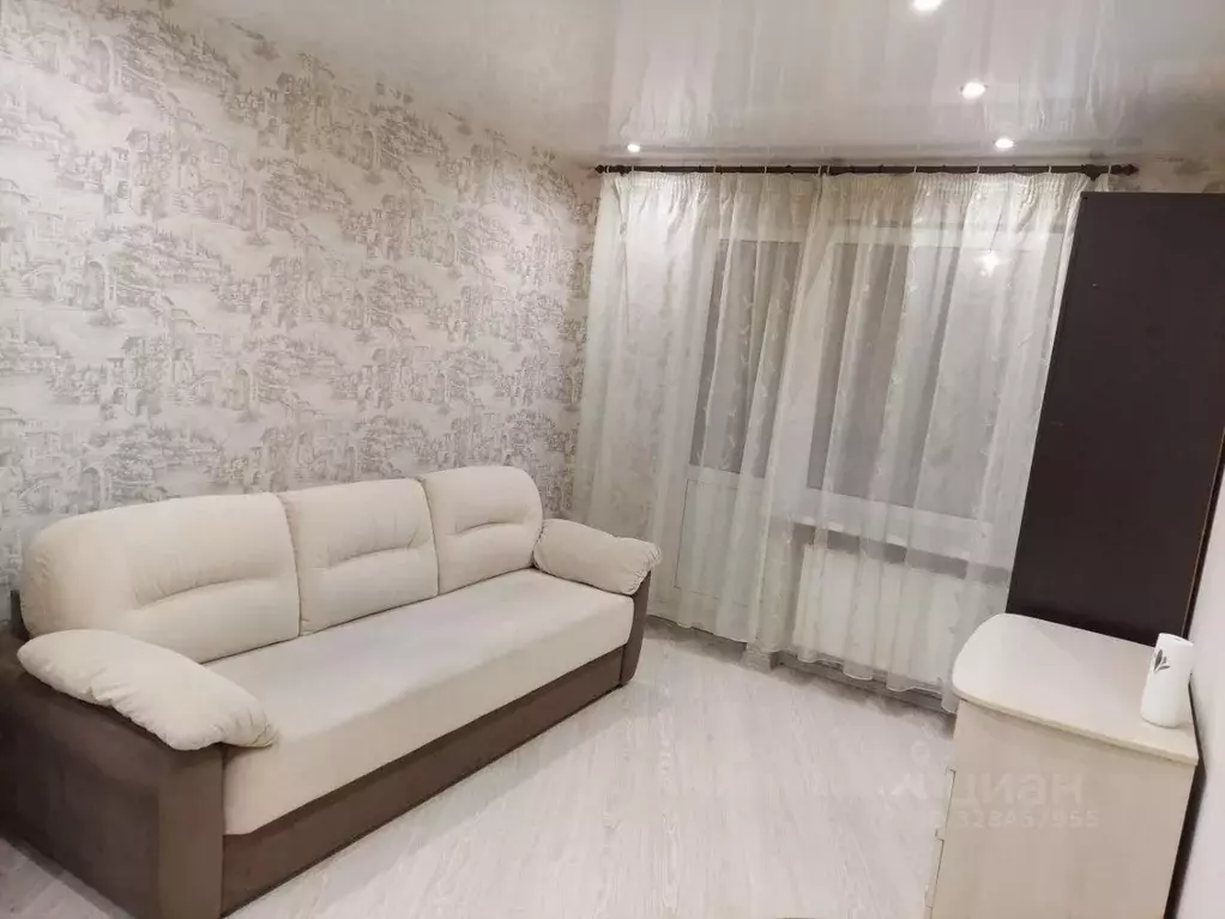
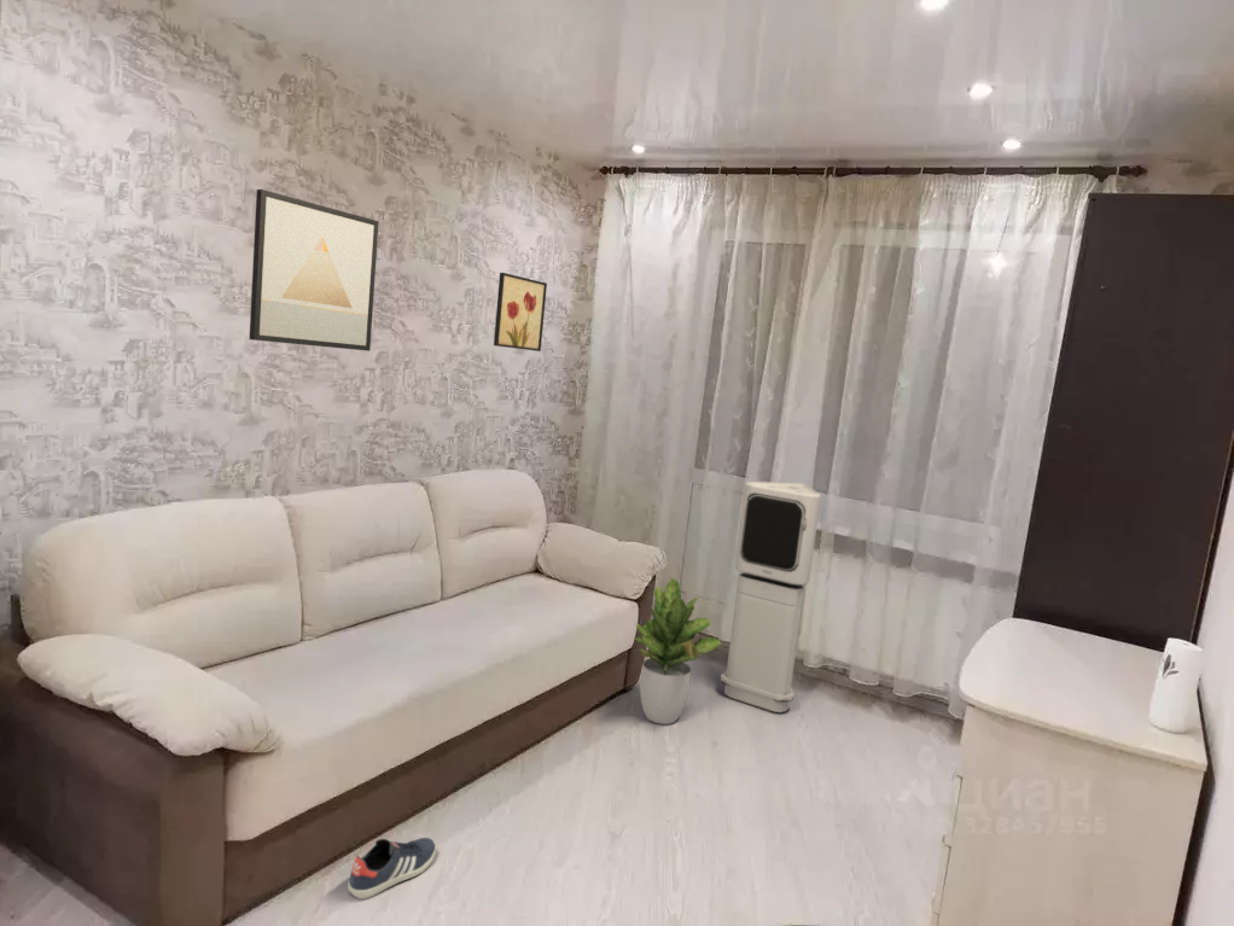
+ wall art (318, 276)
+ sneaker (396, 855)
+ air purifier (776, 592)
+ wall art (519, 313)
+ potted plant (670, 651)
